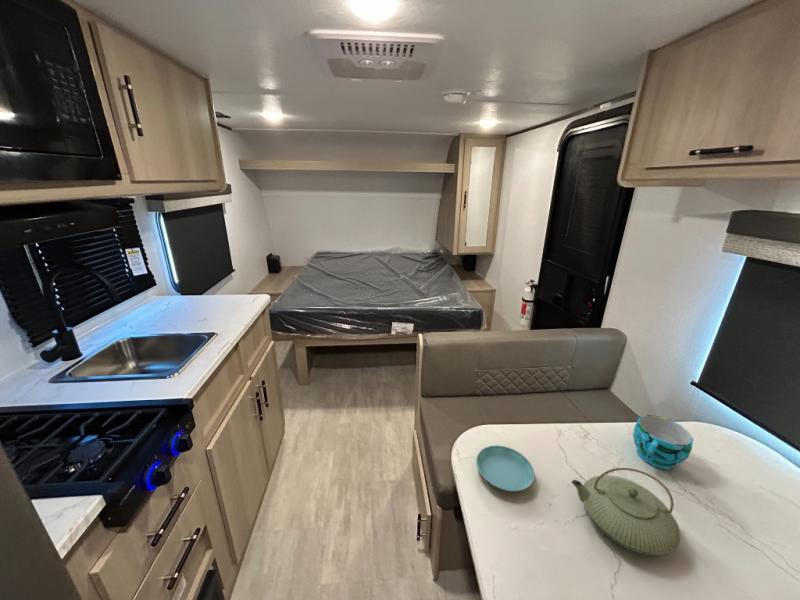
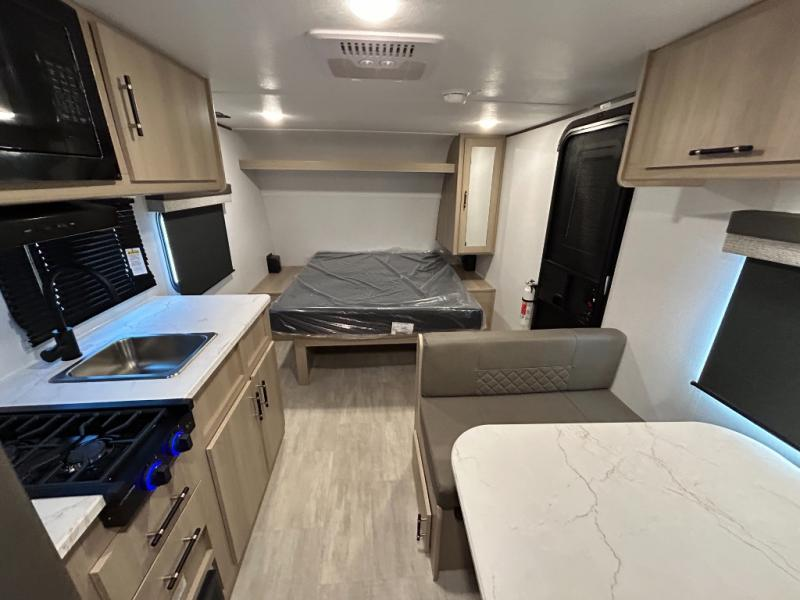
- saucer (504, 469)
- teapot (625, 495)
- cup (660, 445)
